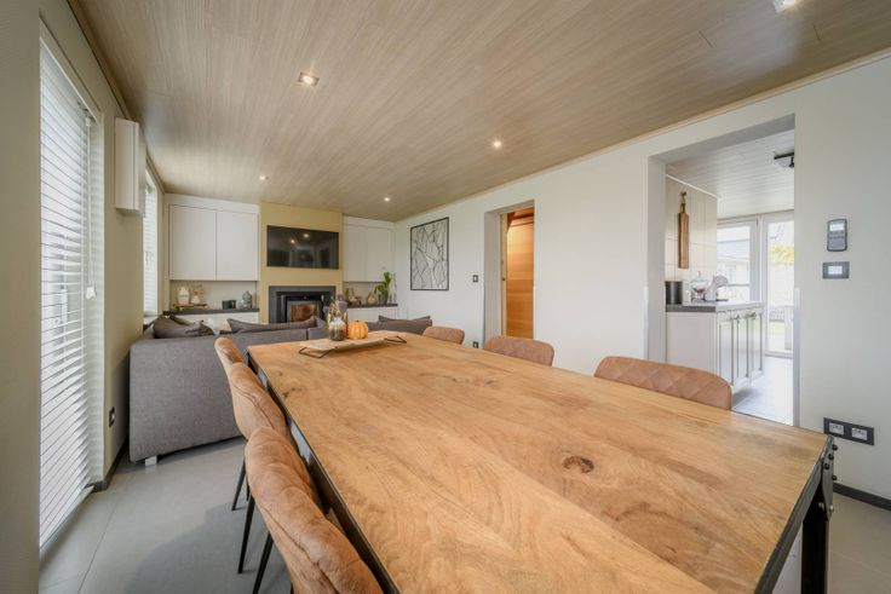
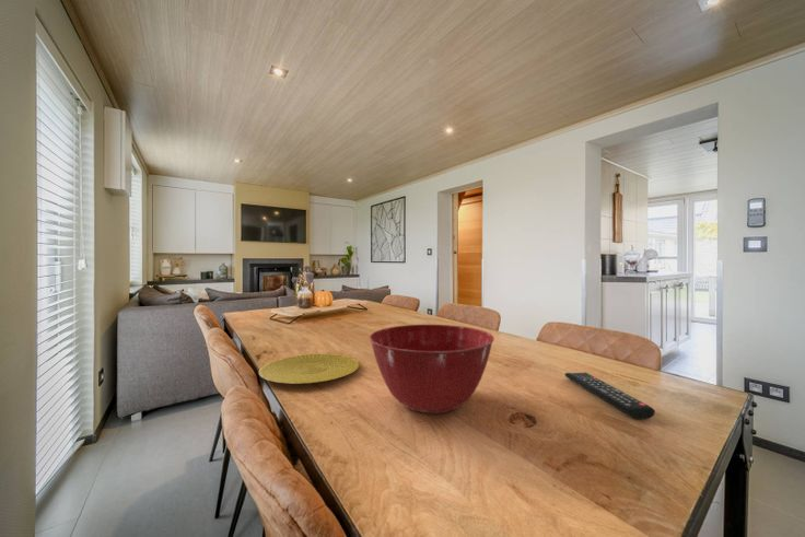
+ mixing bowl (430, 366)
+ plate (311, 367)
+ remote control (603, 392)
